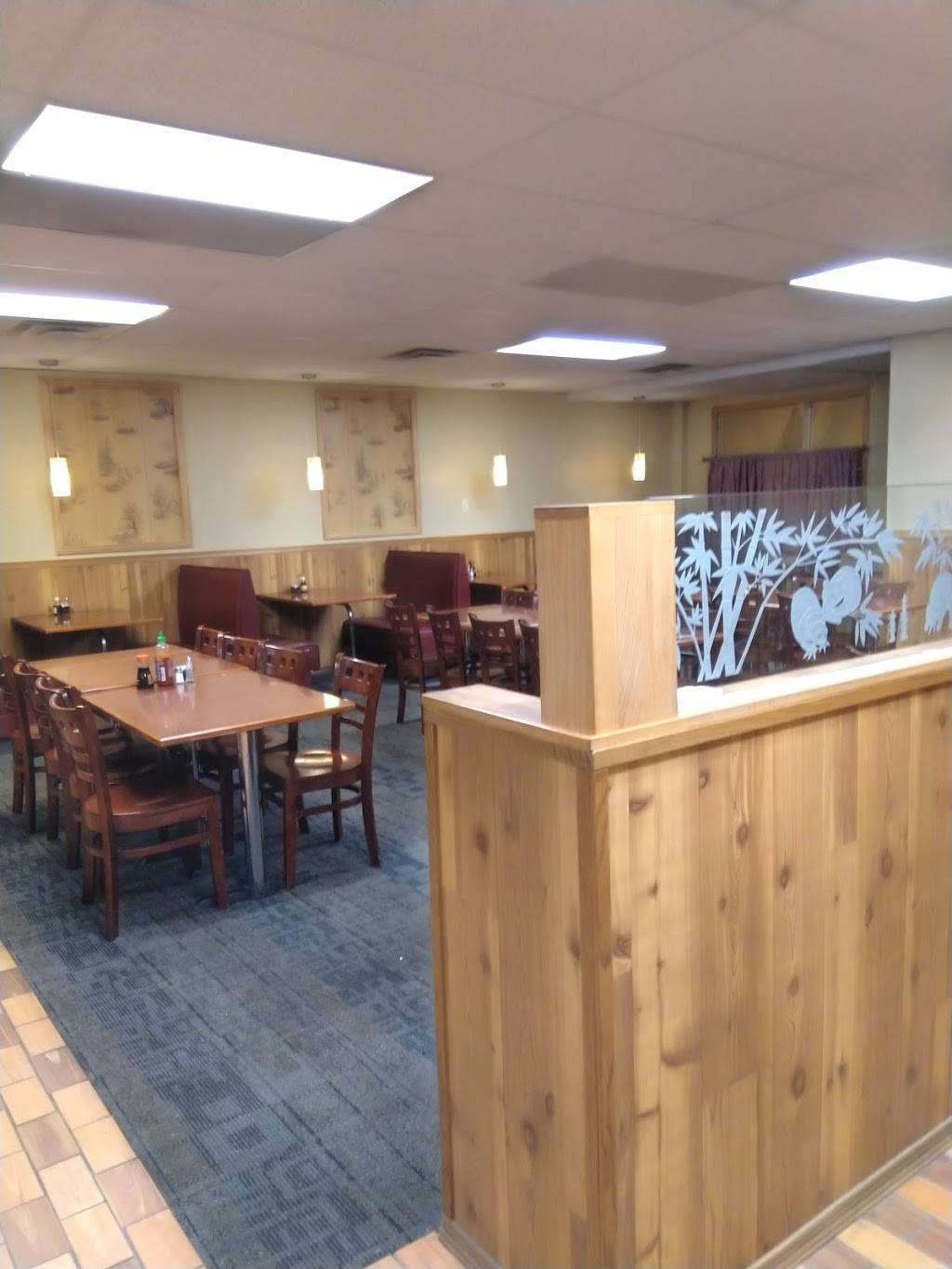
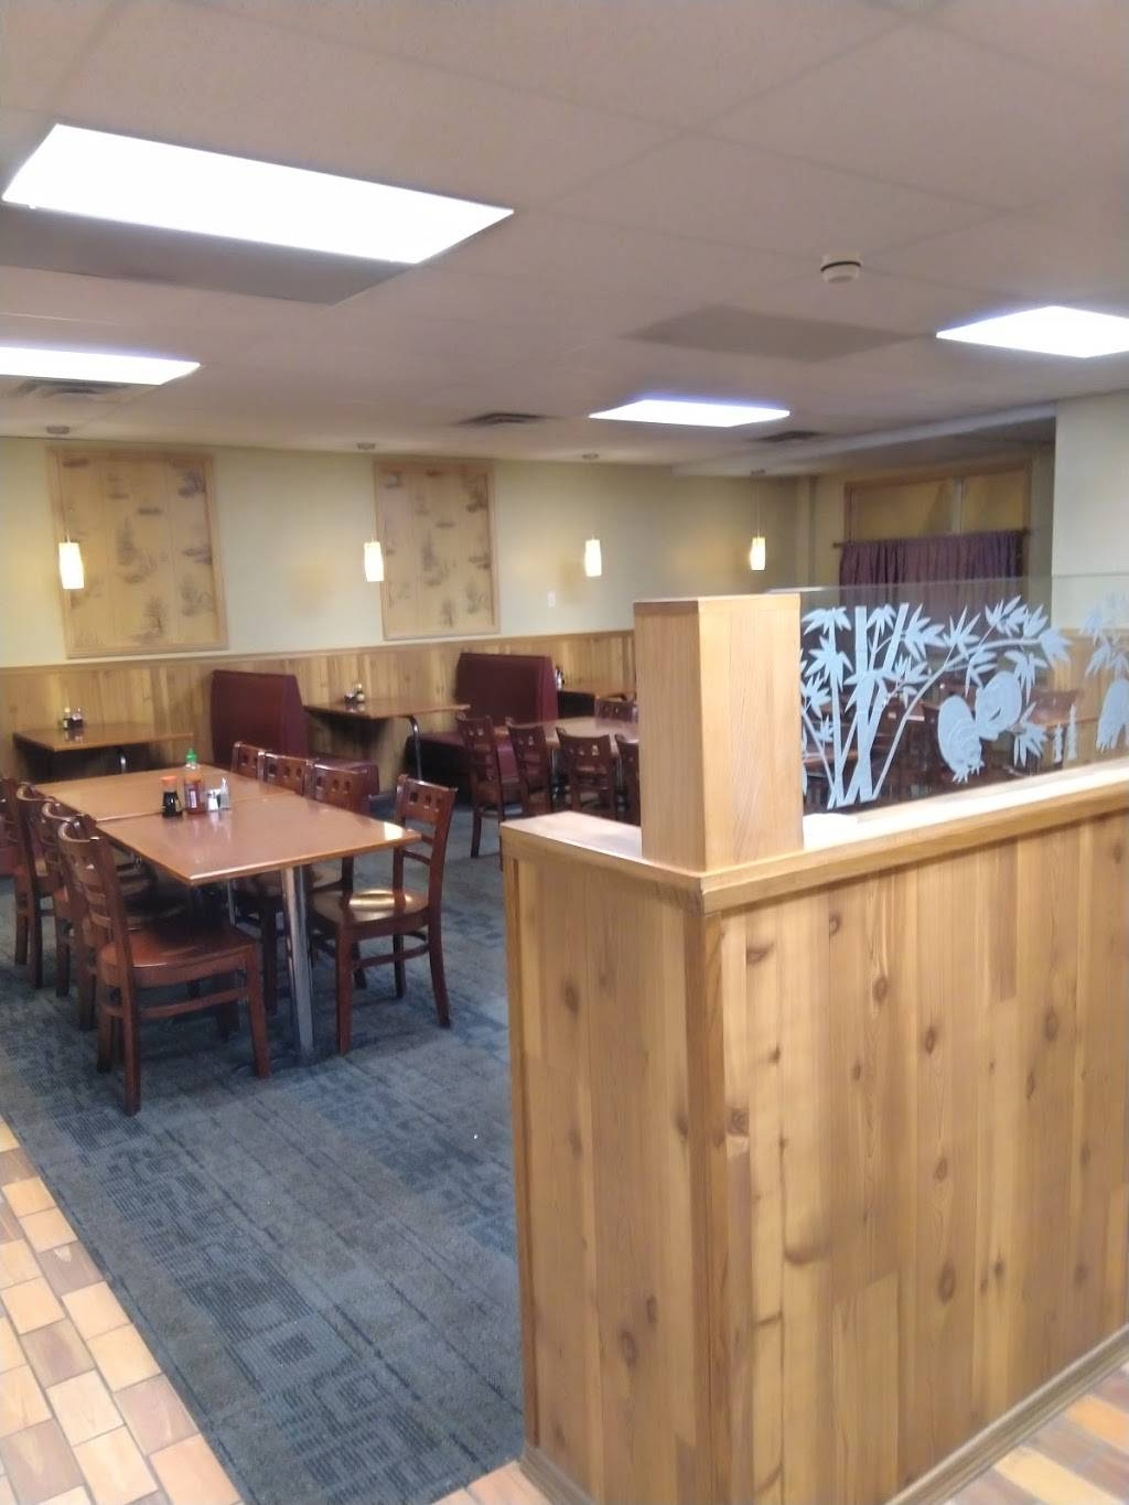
+ smoke detector (840, 267)
